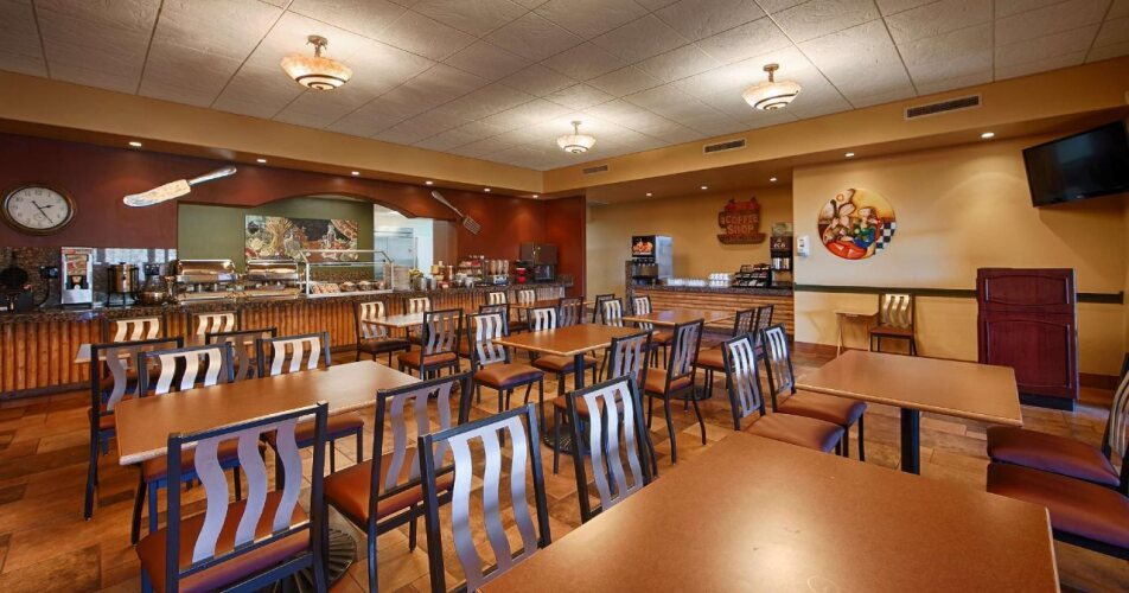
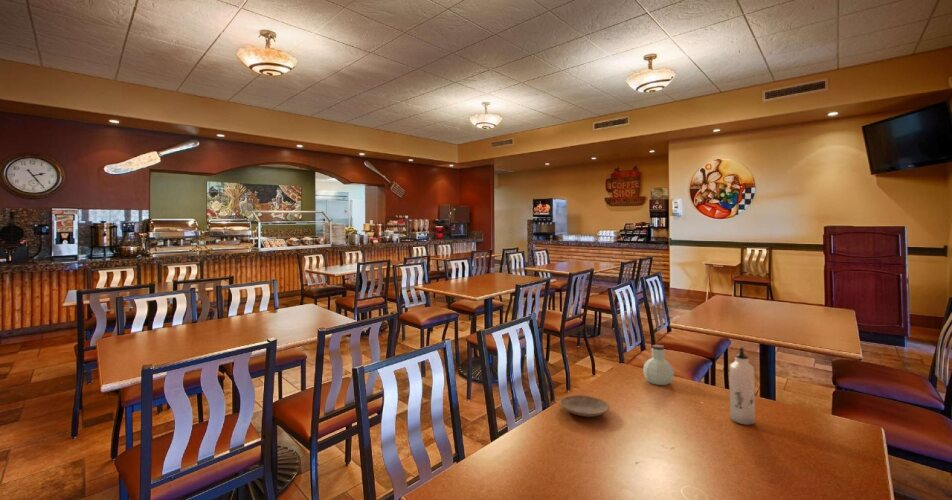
+ jar (658, 363)
+ plate (584, 407)
+ water bottle (742, 383)
